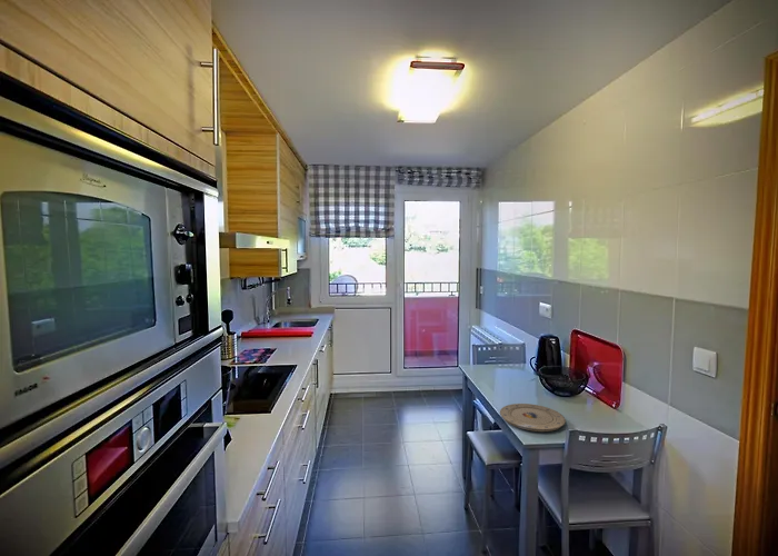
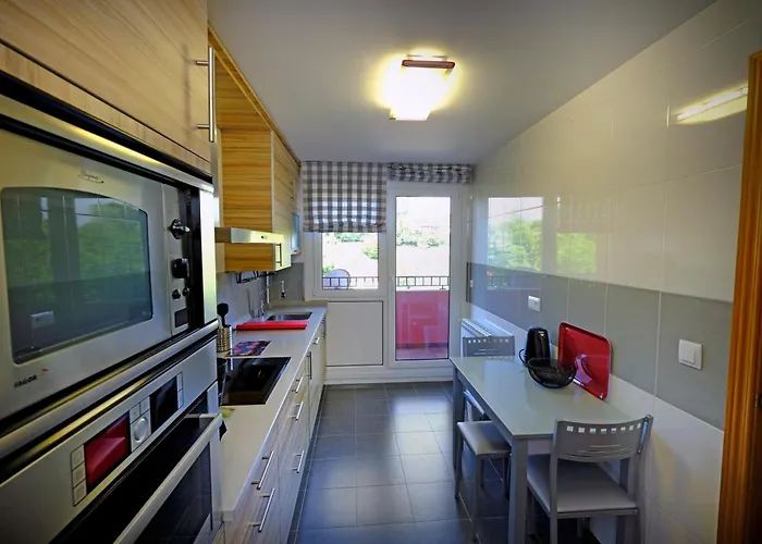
- plate (531, 417)
